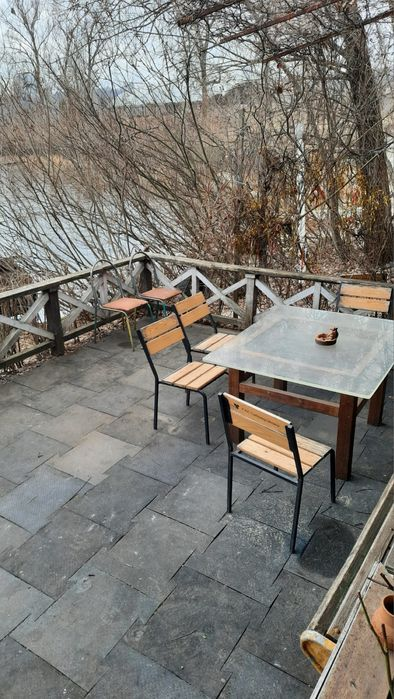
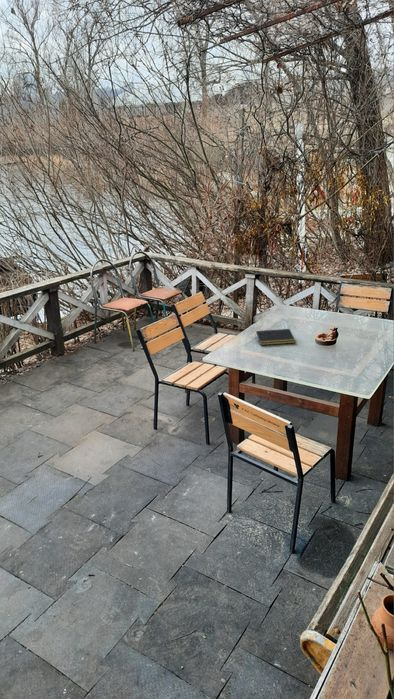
+ notepad (275, 336)
